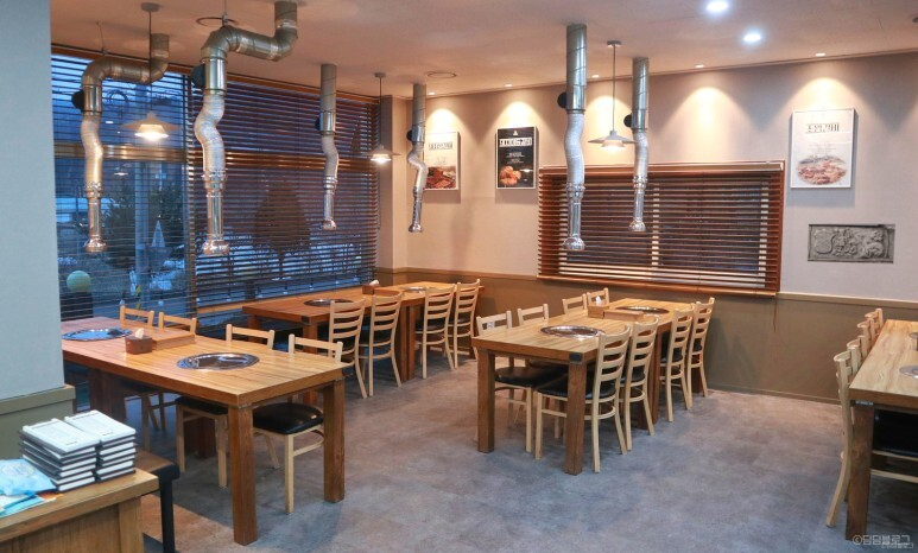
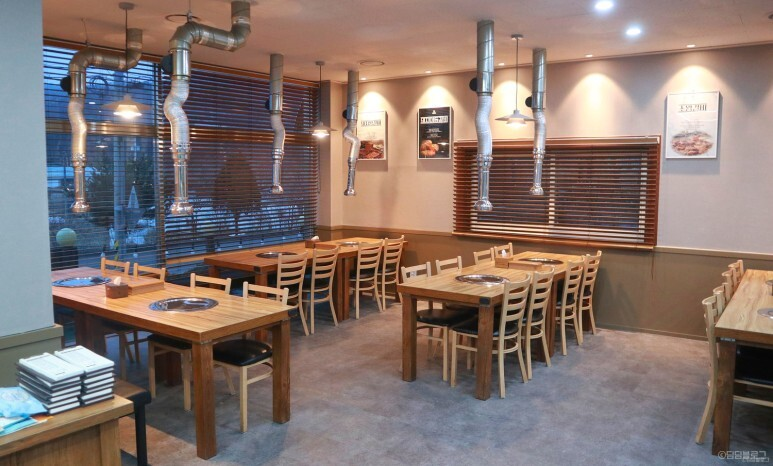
- relief panel (849, 242)
